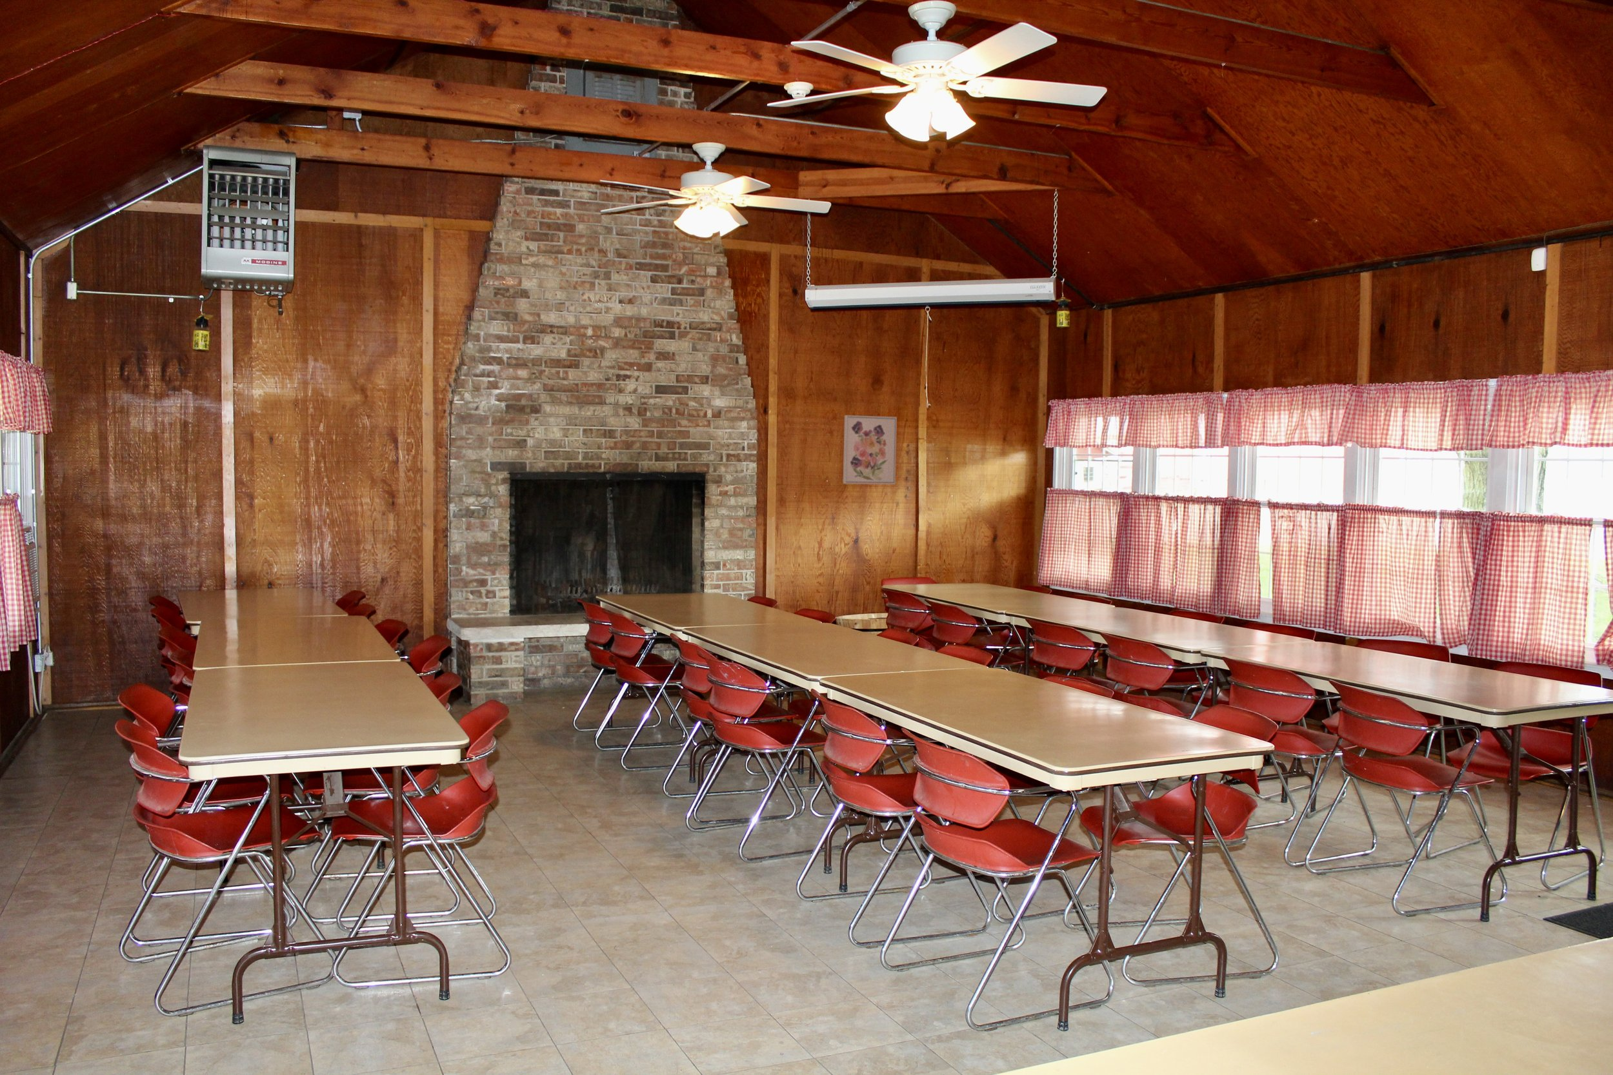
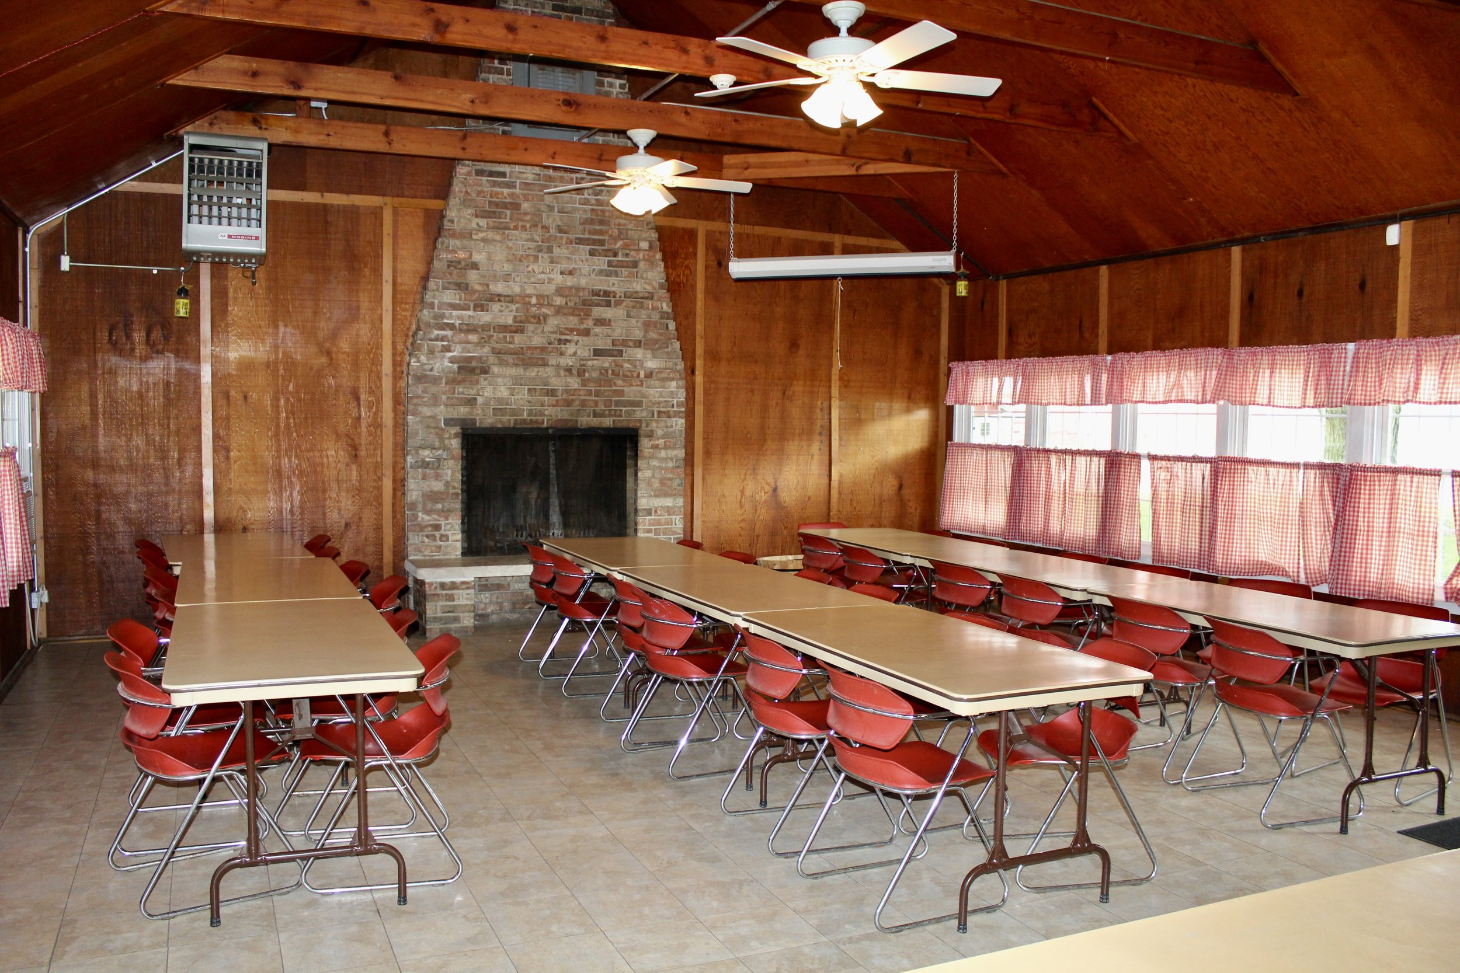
- wall art (870, 450)
